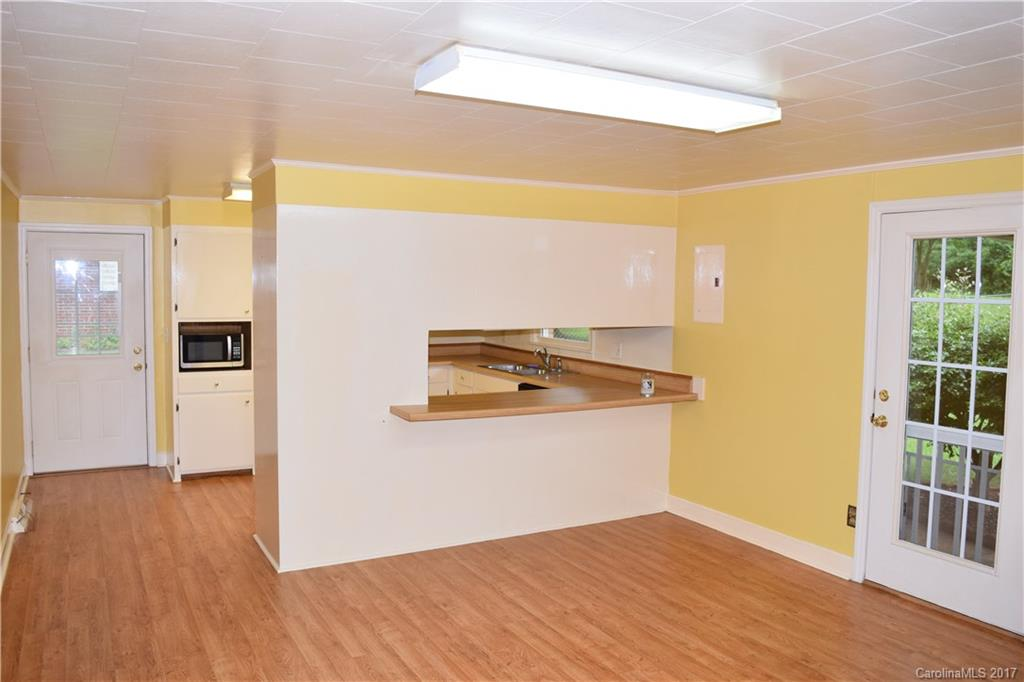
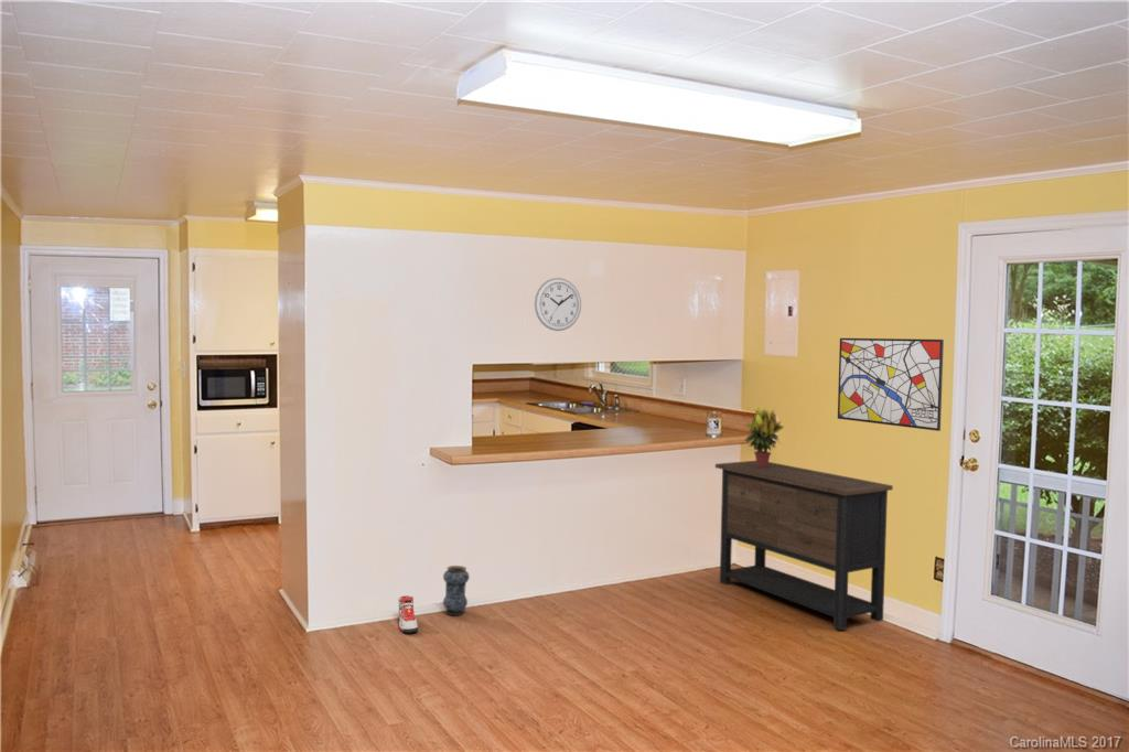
+ potted plant (762, 437)
+ sneaker (407, 612)
+ vase (455, 590)
+ dresser (797, 537)
+ wall clock (558, 304)
+ wall art (886, 382)
